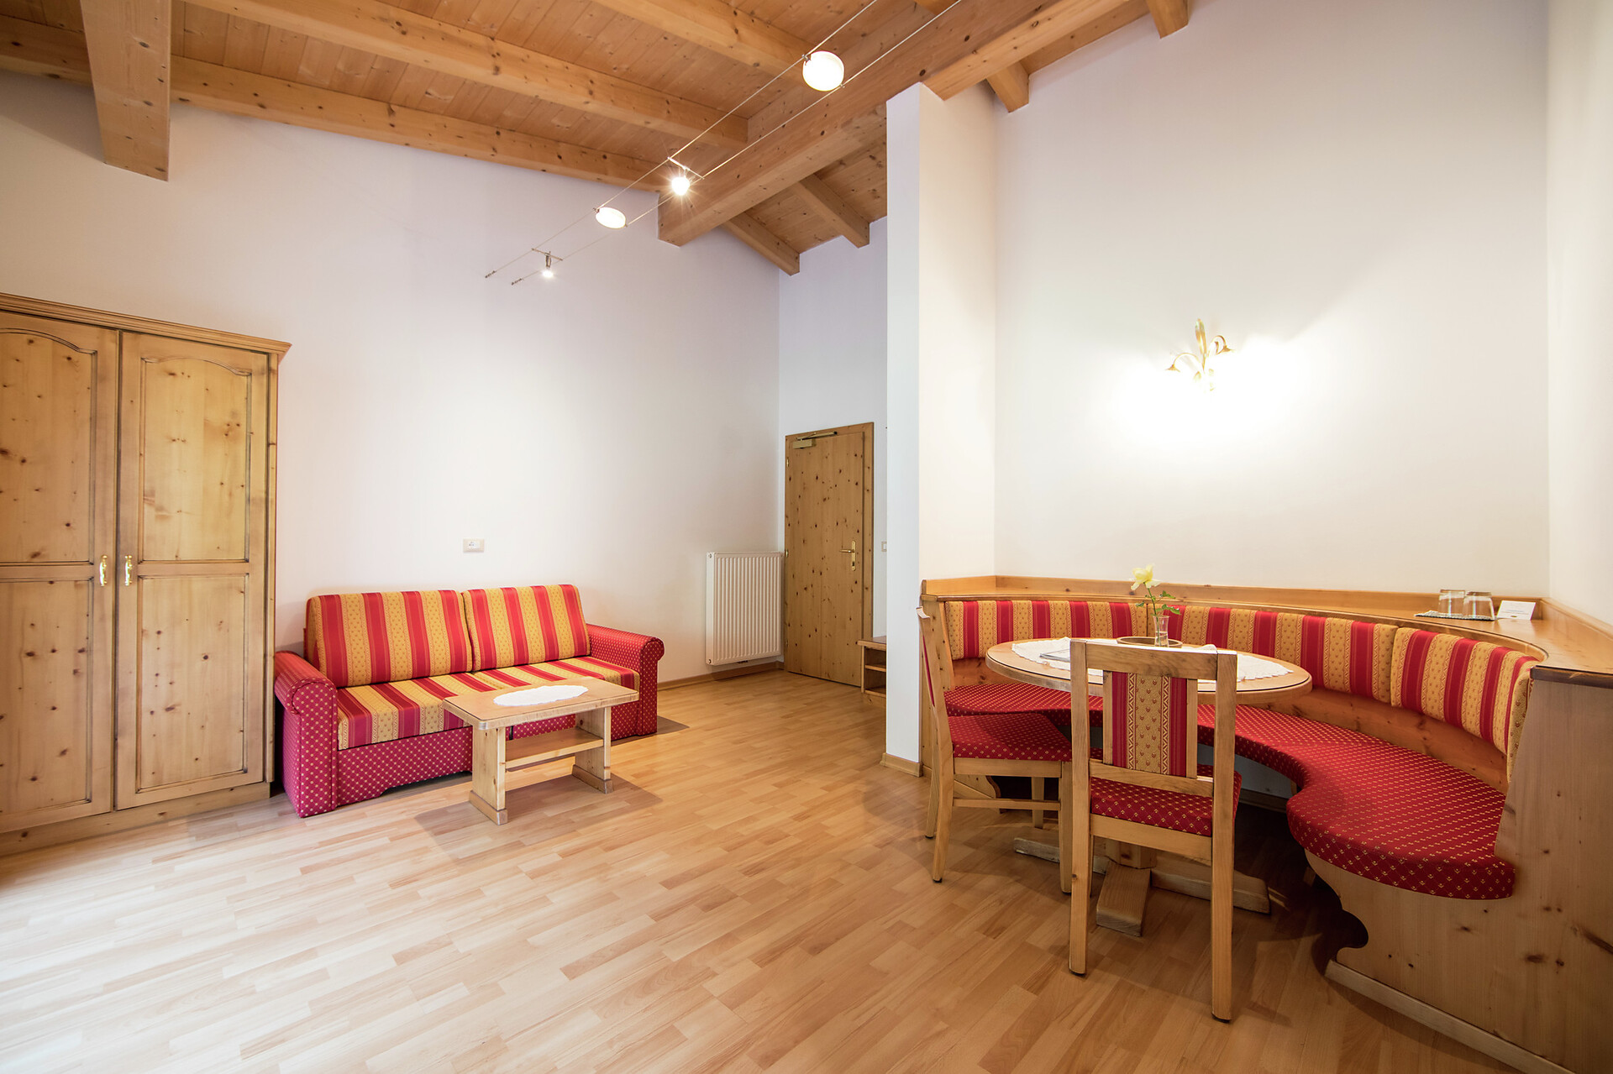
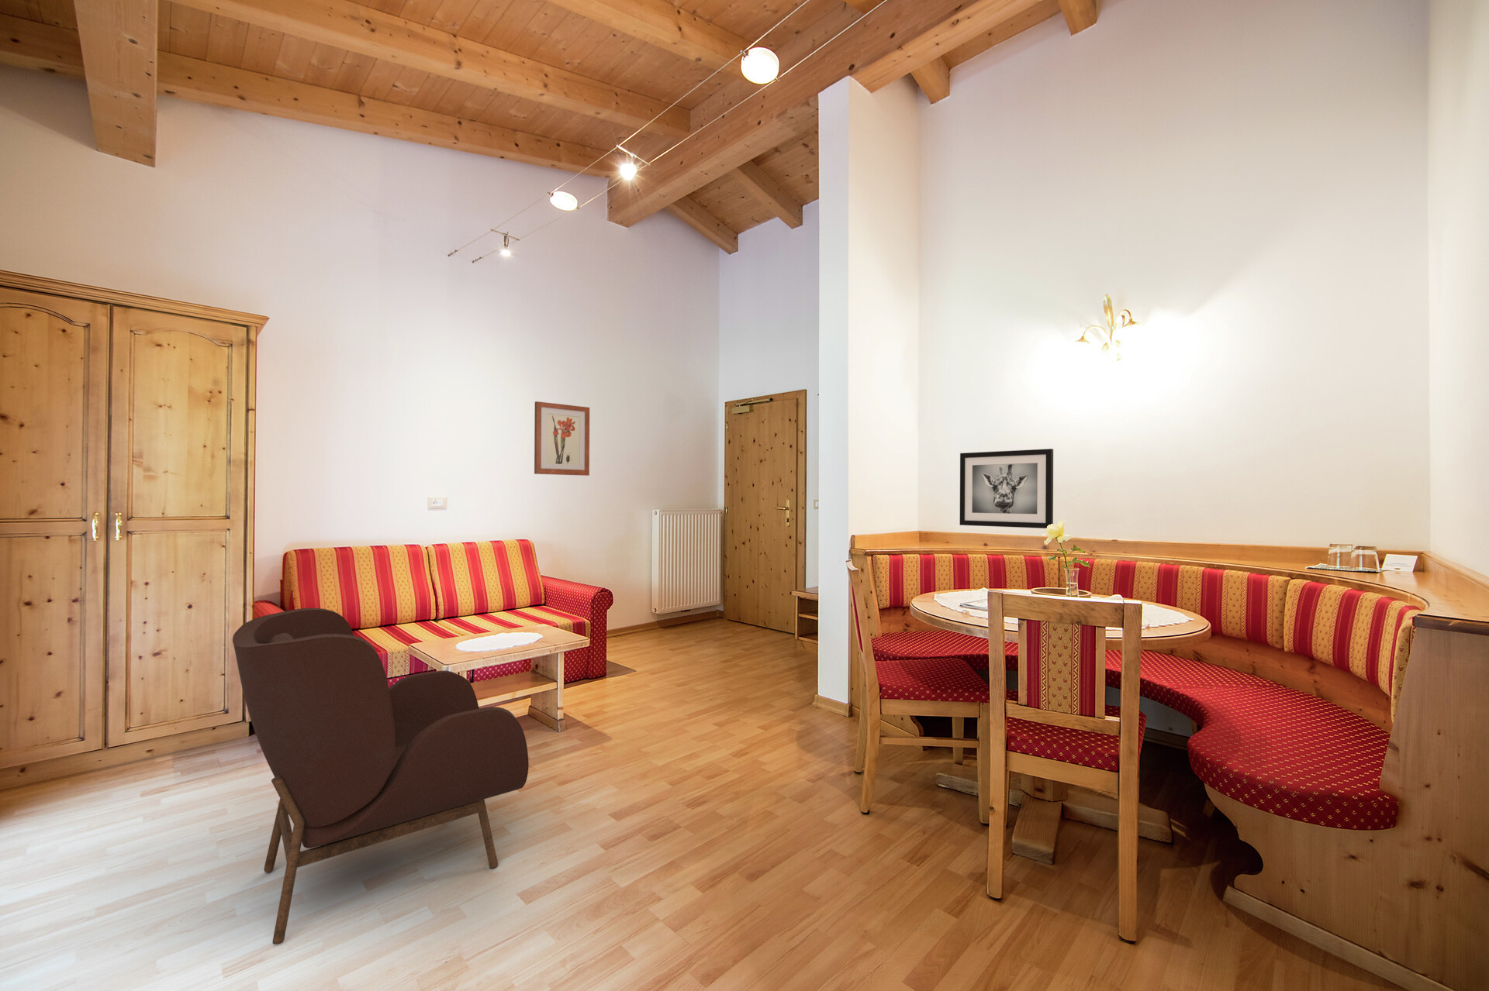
+ armchair (383, 741)
+ wall art (562, 439)
+ wall art (1003, 489)
